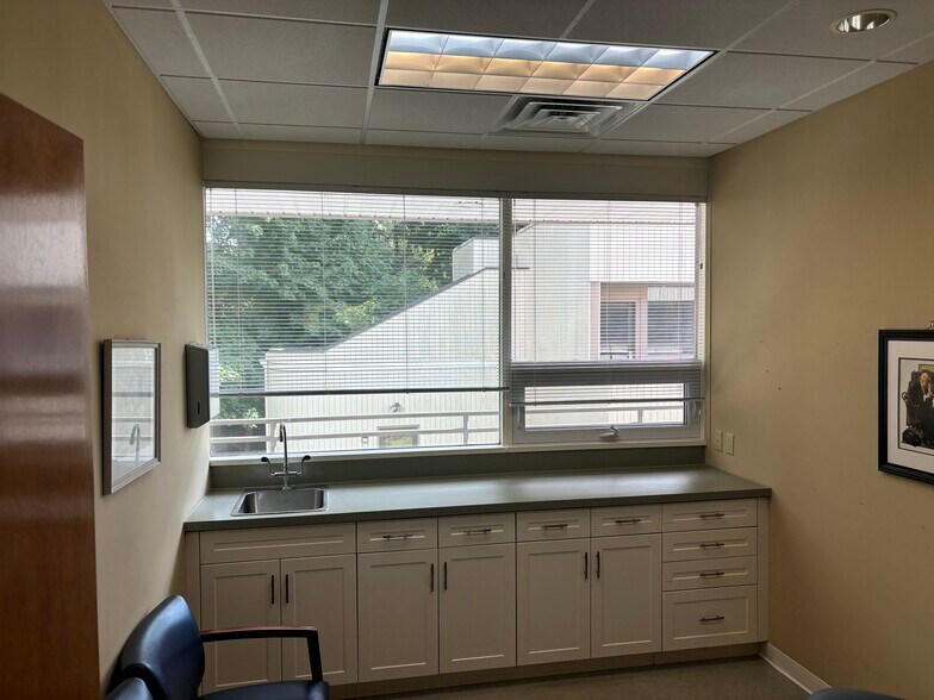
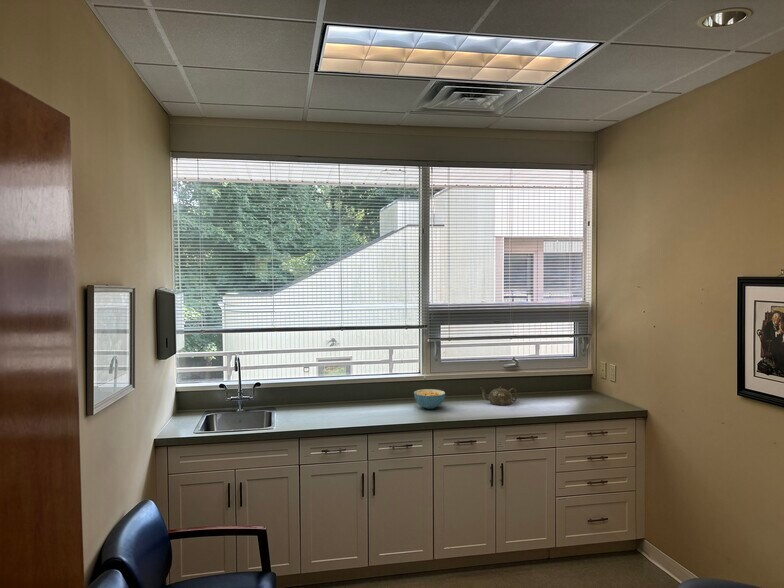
+ cereal bowl (429, 400)
+ teapot (498, 394)
